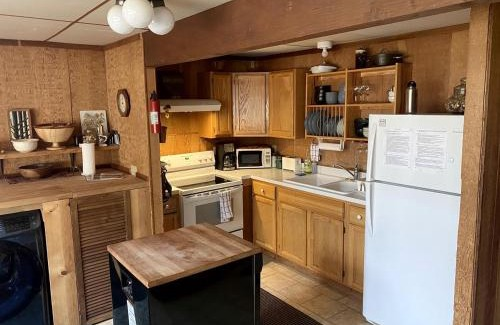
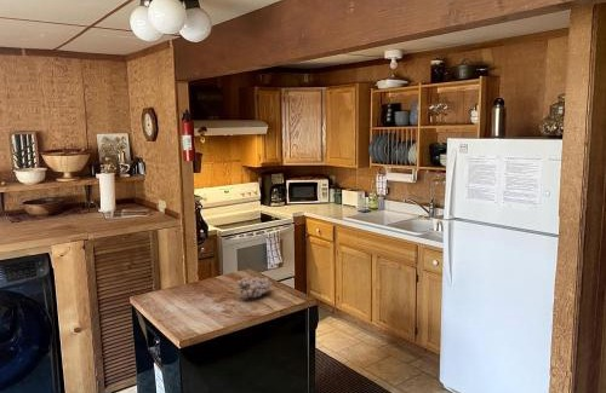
+ fruit (256, 285)
